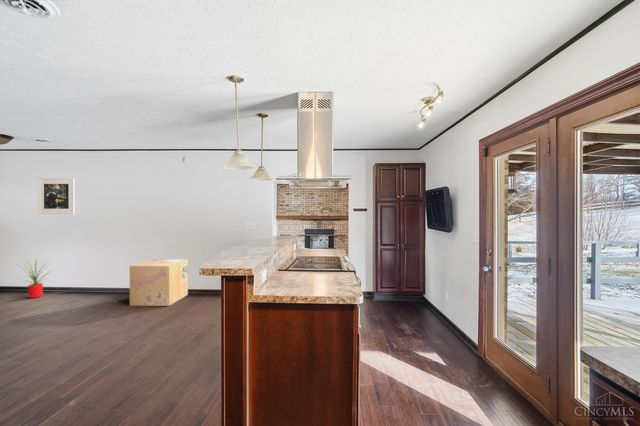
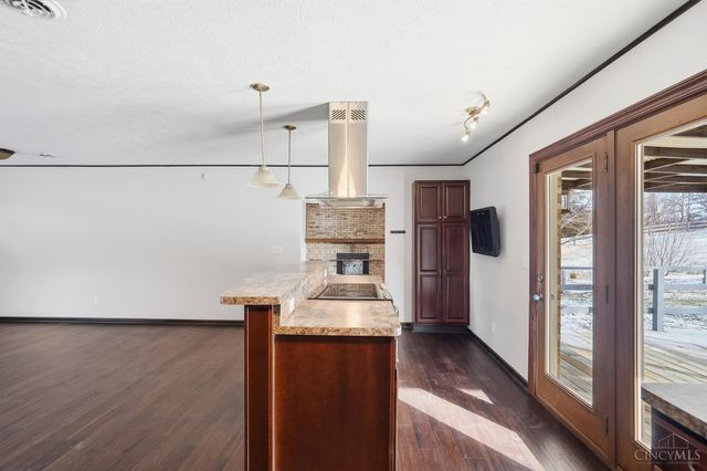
- house plant (35, 276)
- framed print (56, 196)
- cardboard box (160, 281)
